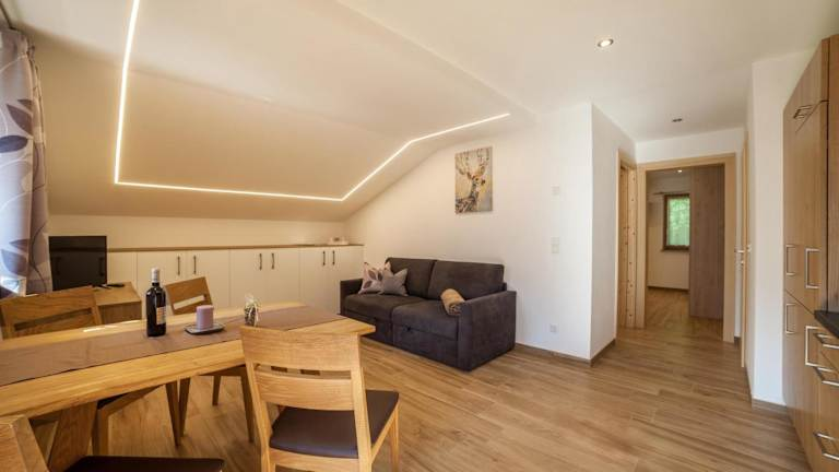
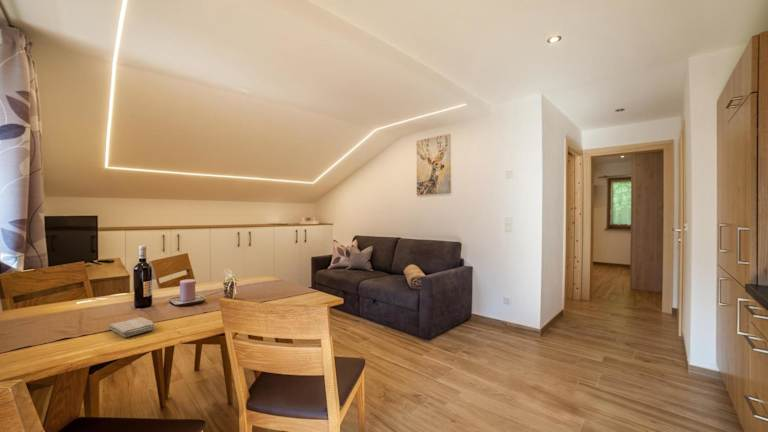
+ washcloth (132, 326)
